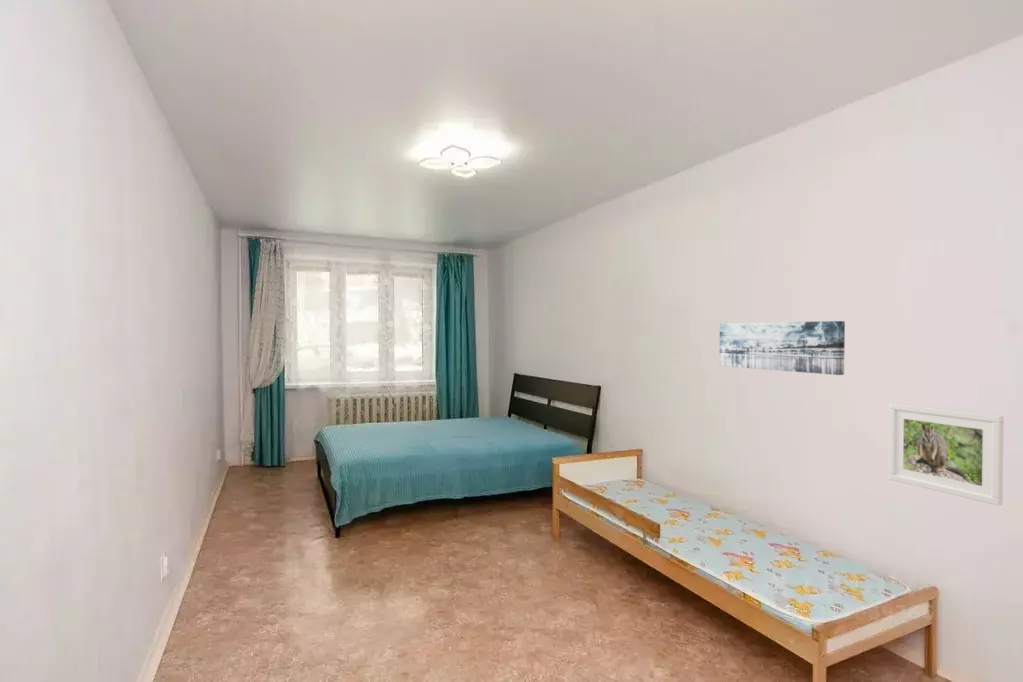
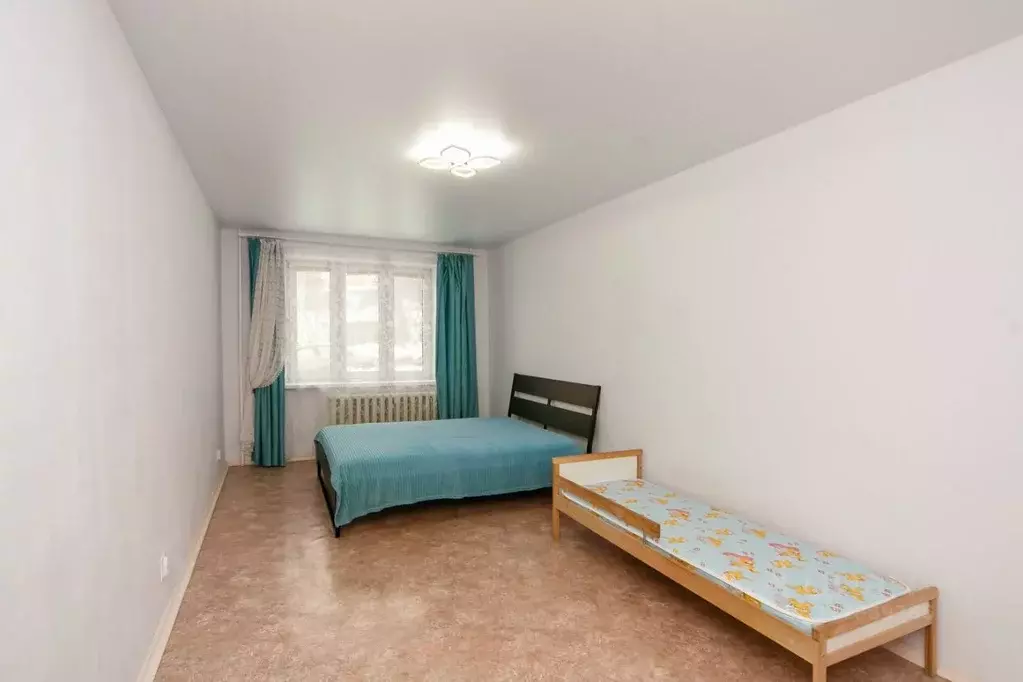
- wall art (774, 346)
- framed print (941, 450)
